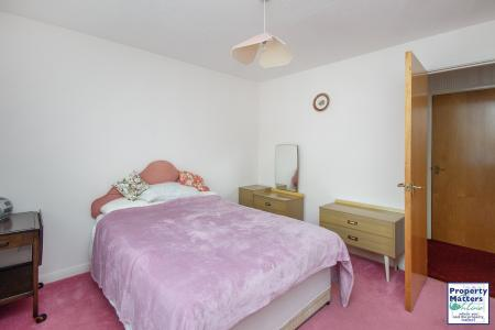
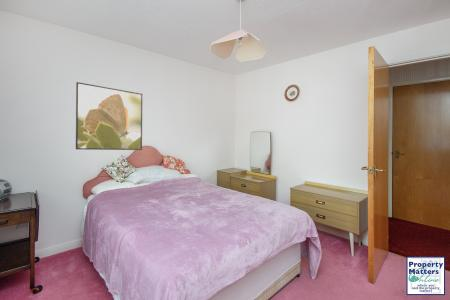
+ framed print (112, 119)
